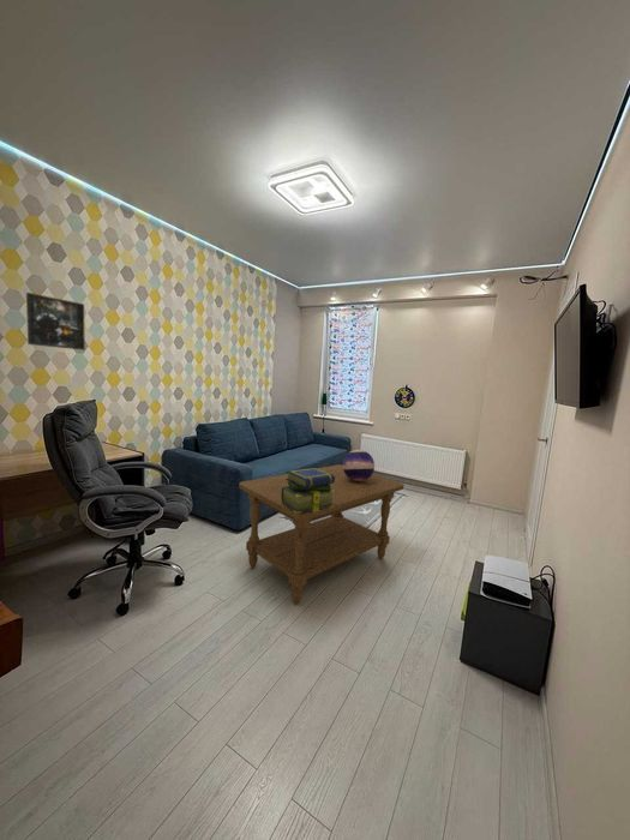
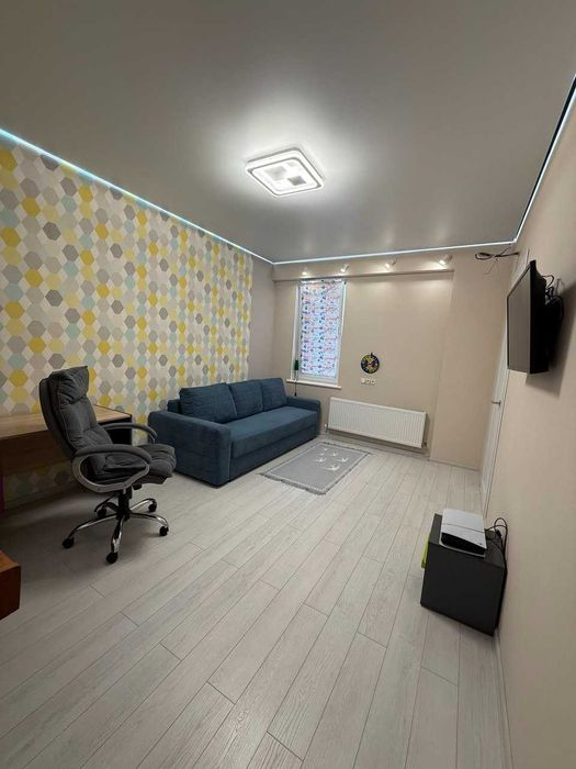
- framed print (56, 323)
- coffee table (322, 523)
- decorative sphere (358, 464)
- stack of books (308, 487)
